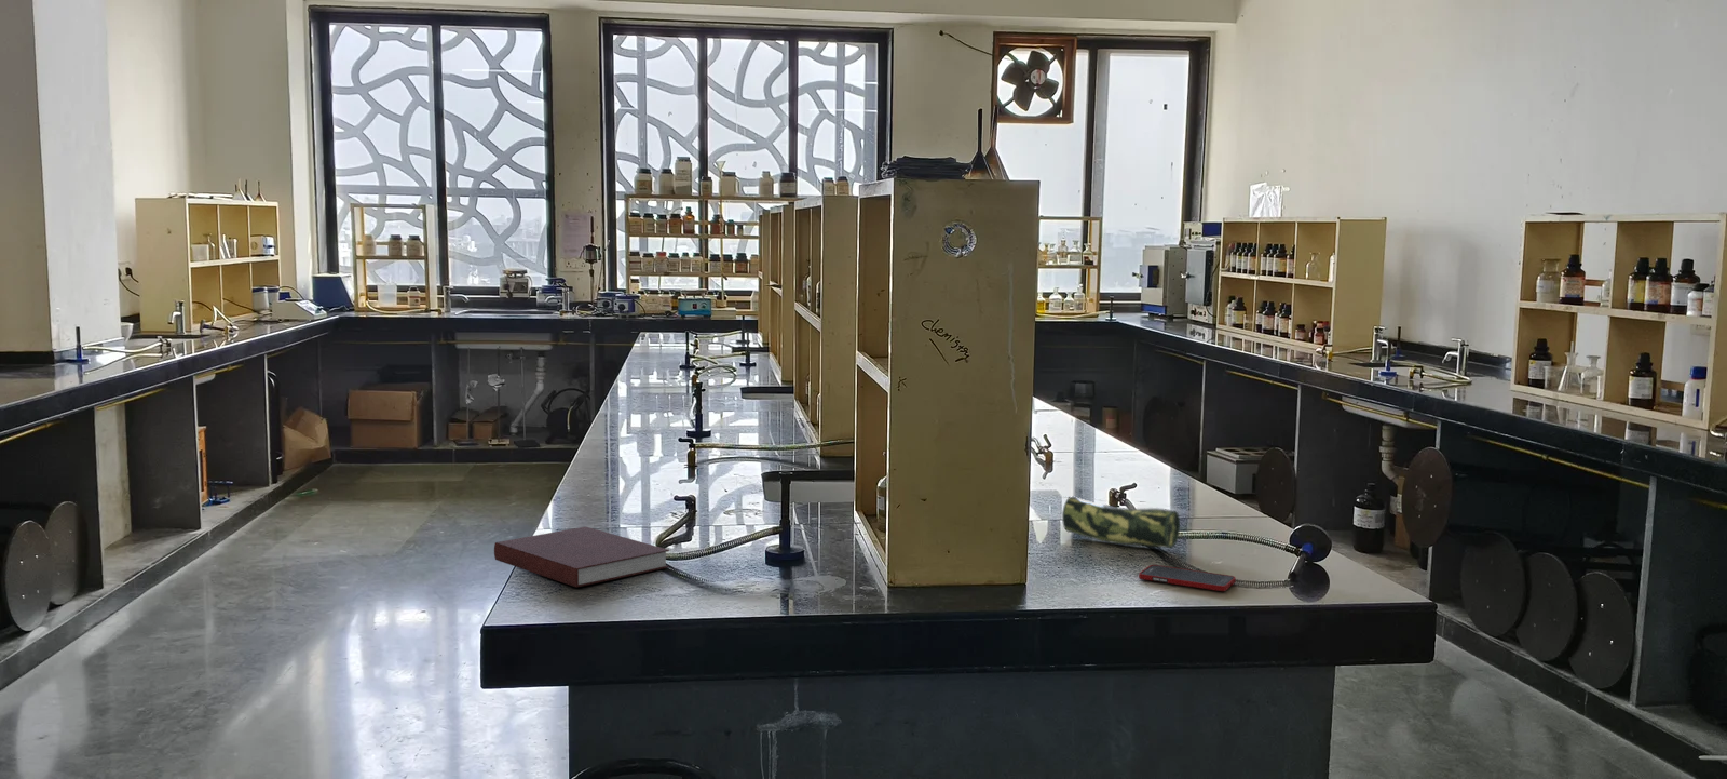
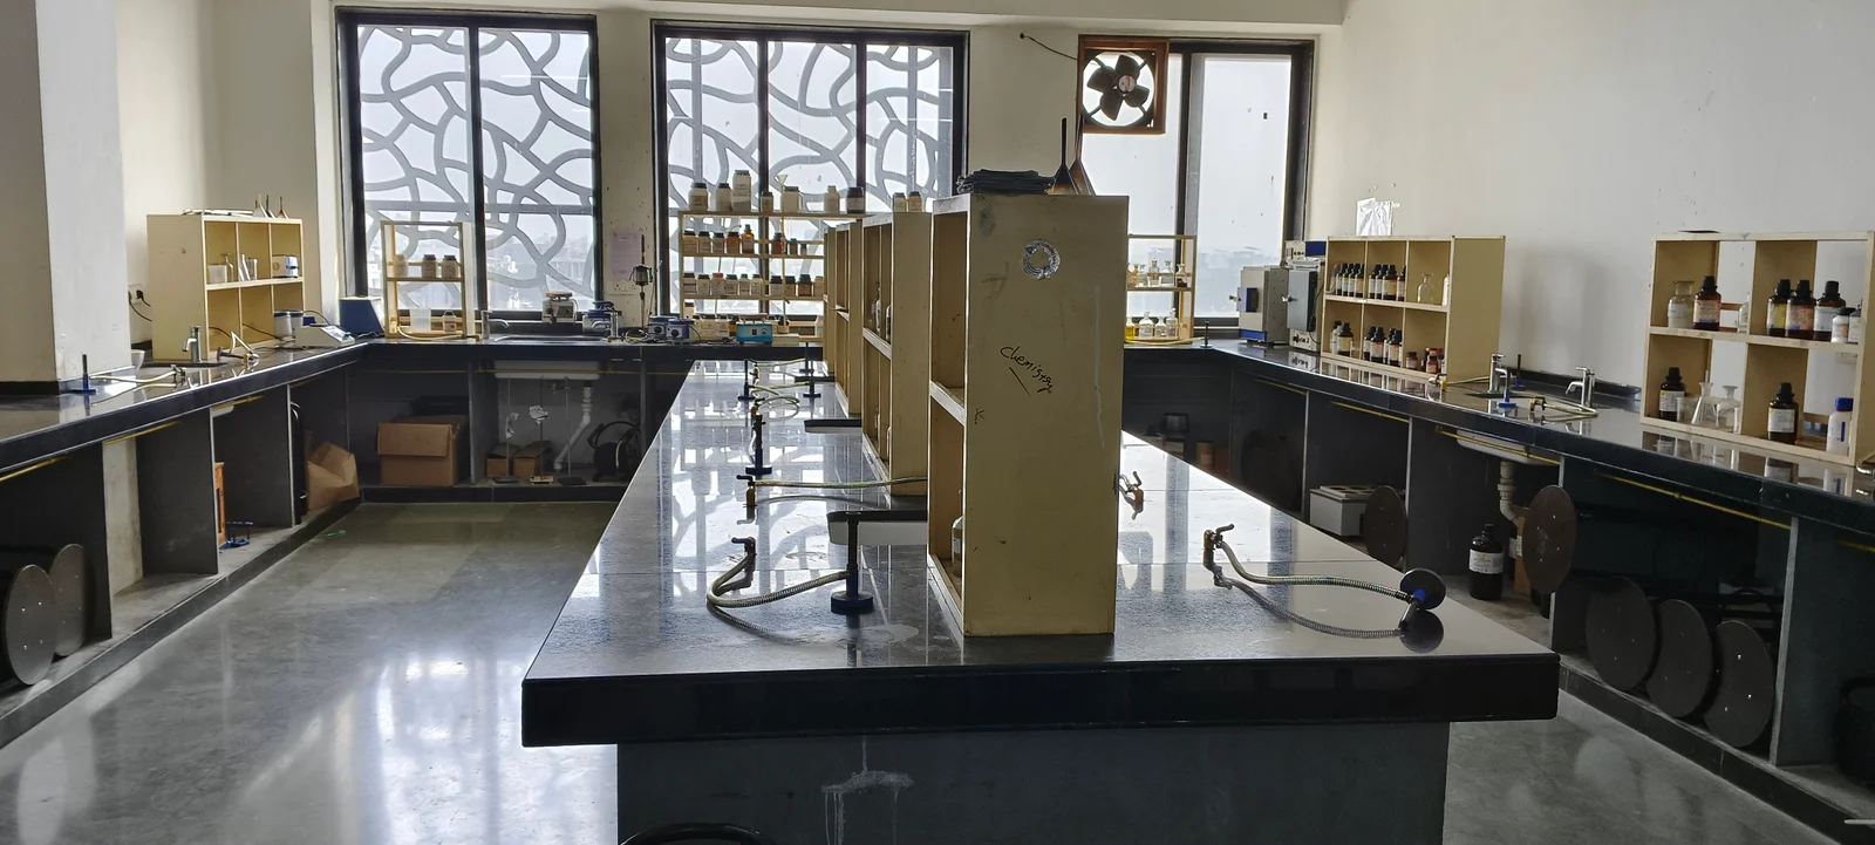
- pencil case (1117, 522)
- cell phone (1186, 577)
- notebook (580, 554)
